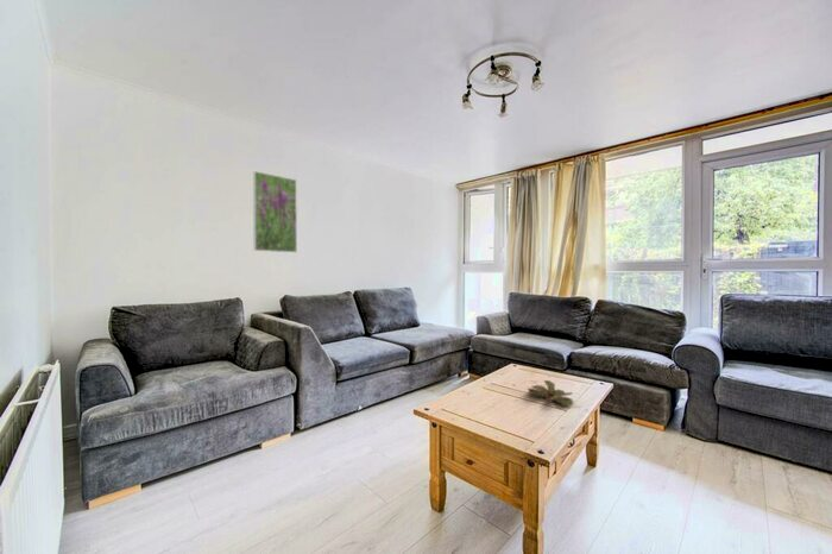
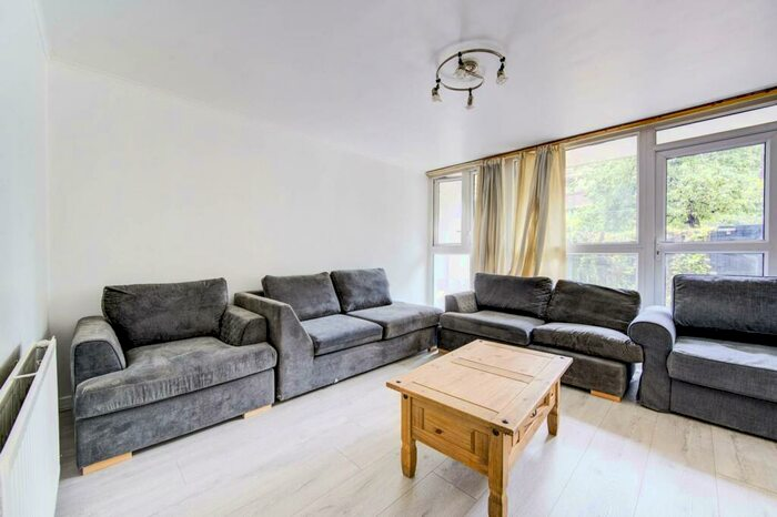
- succulent plant (550, 392)
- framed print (276, 213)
